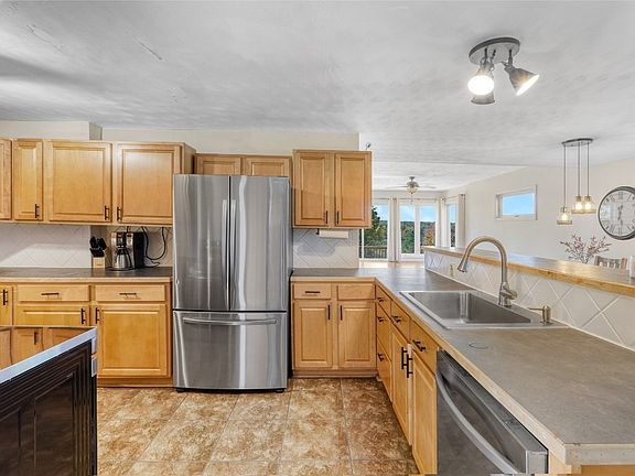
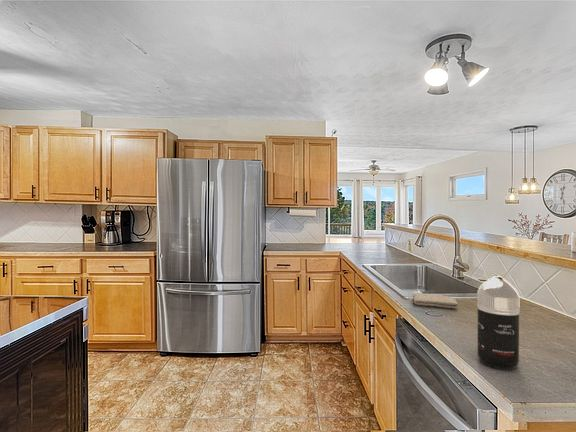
+ washcloth (434, 300)
+ spray bottle (497, 319)
